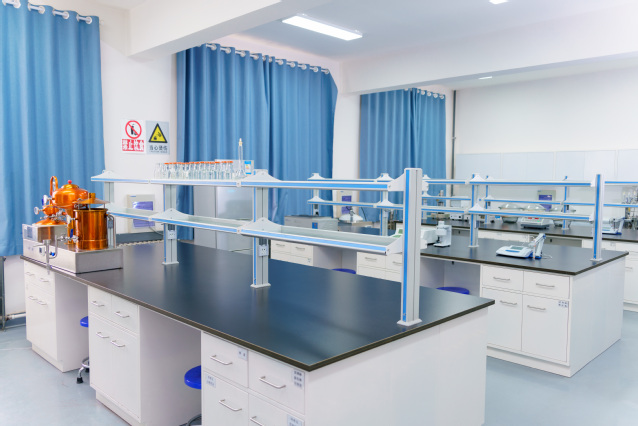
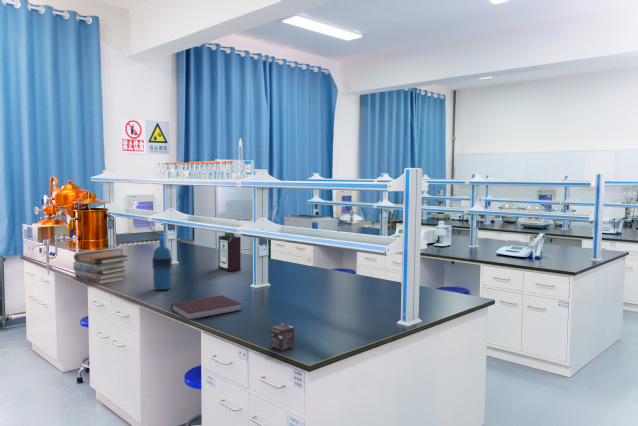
+ box (282, 336)
+ book stack (100, 267)
+ bottle (229, 246)
+ notebook (206, 306)
+ water bottle (162, 263)
